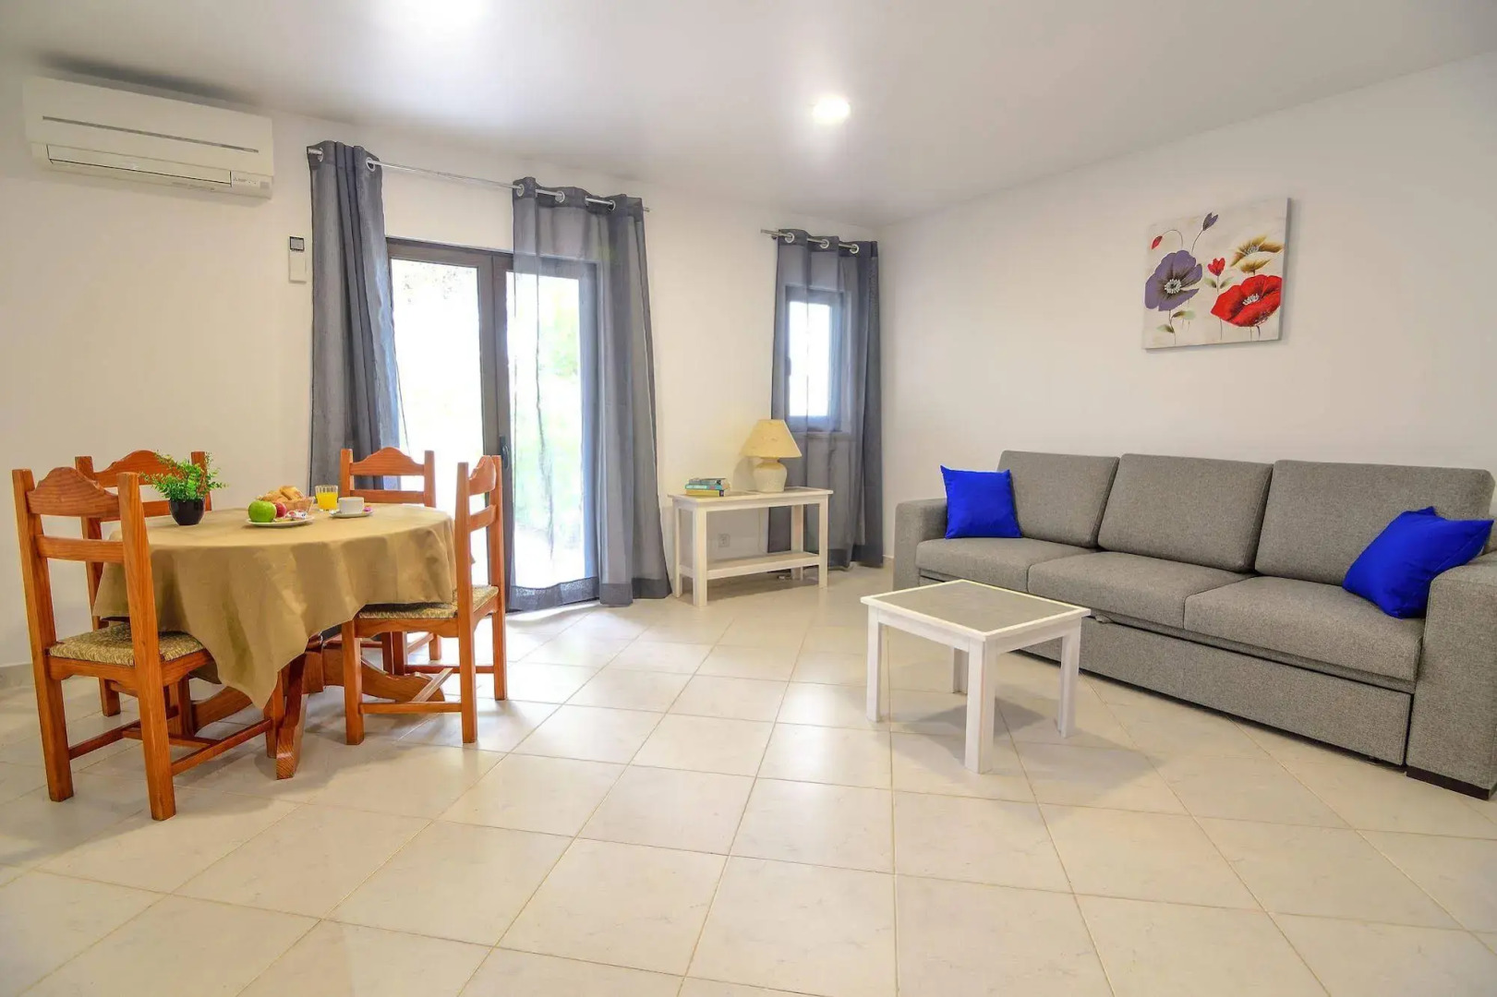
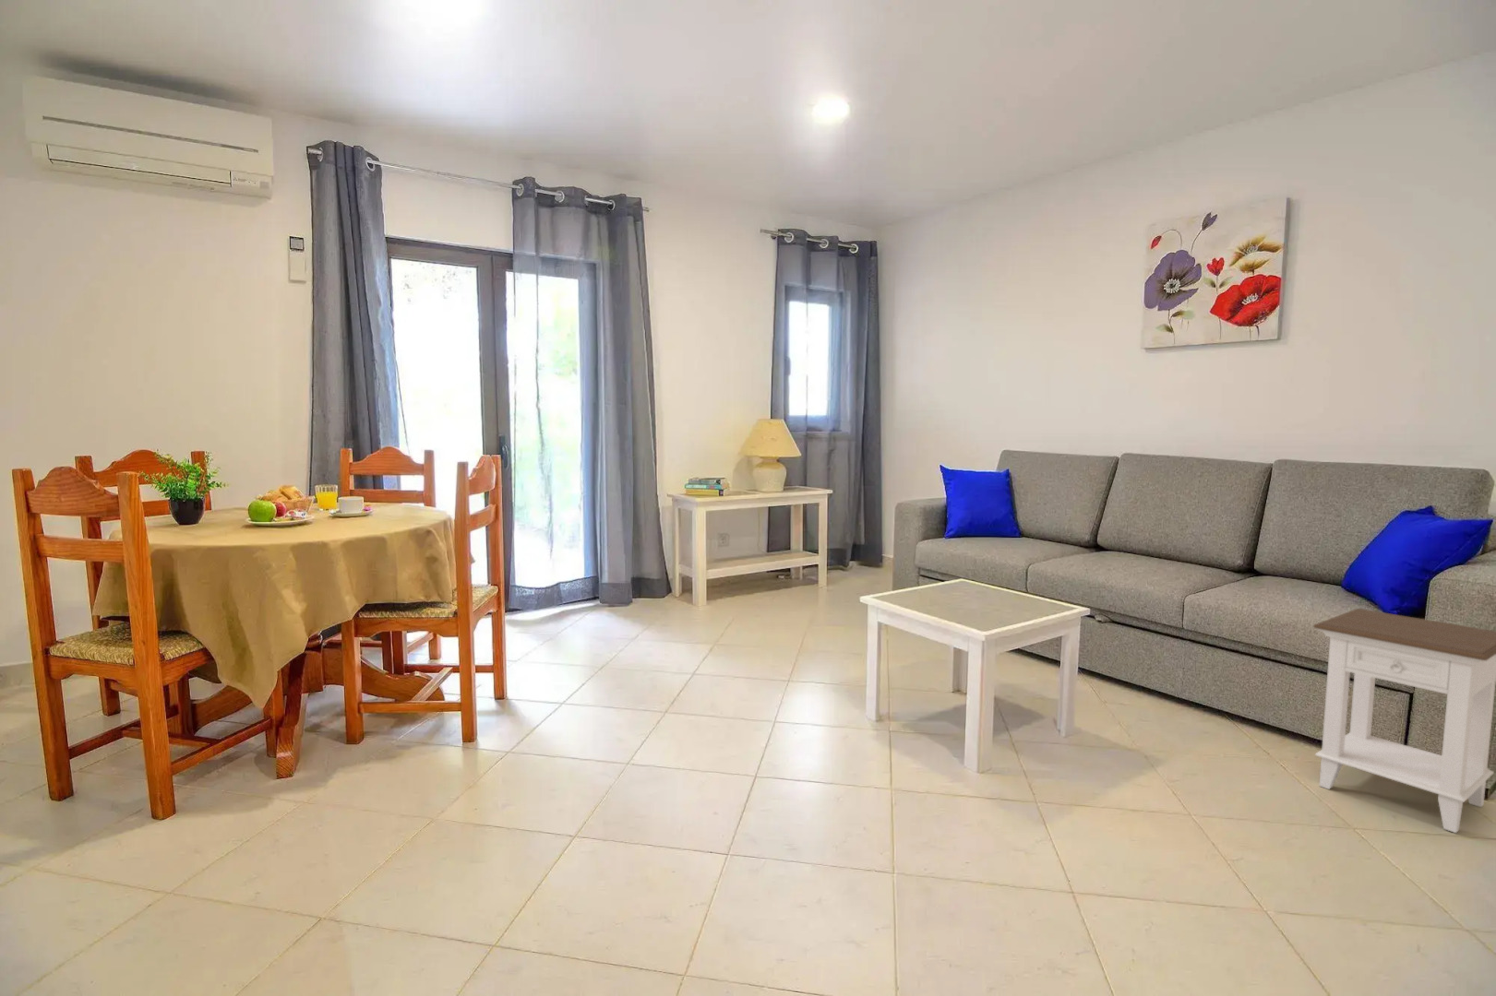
+ nightstand (1409, 685)
